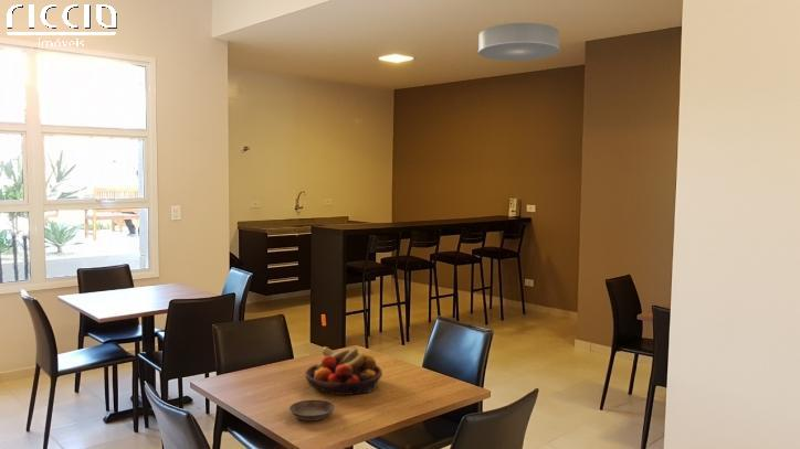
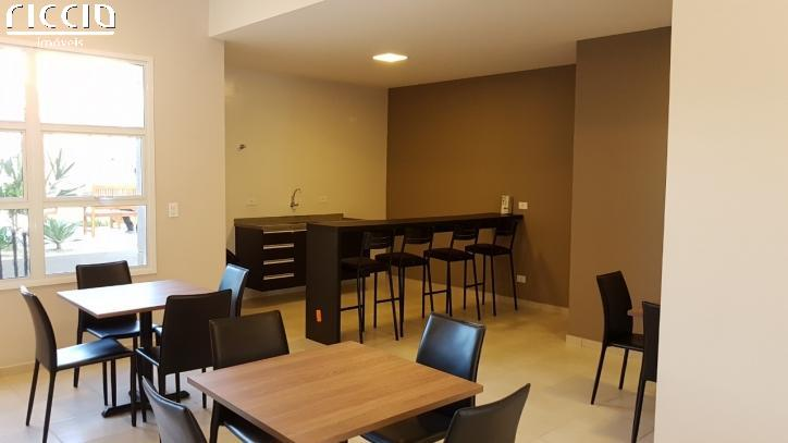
- saucer (312, 410)
- ceiling lamp (518, 41)
- fruit bowl (343, 367)
